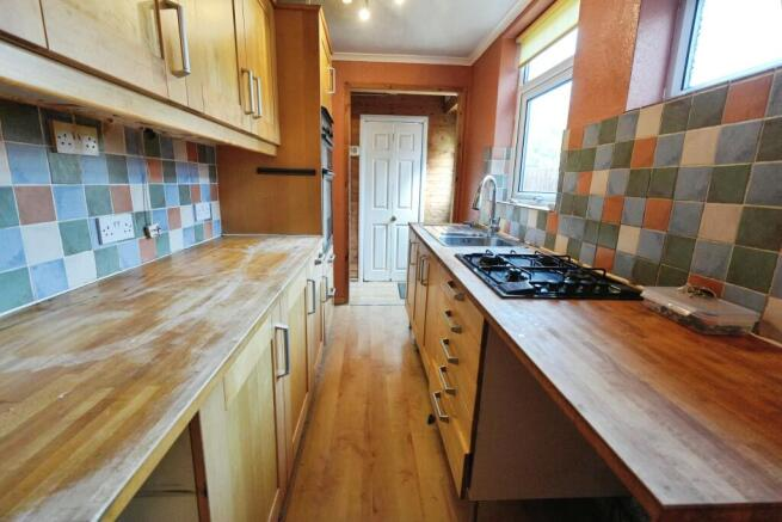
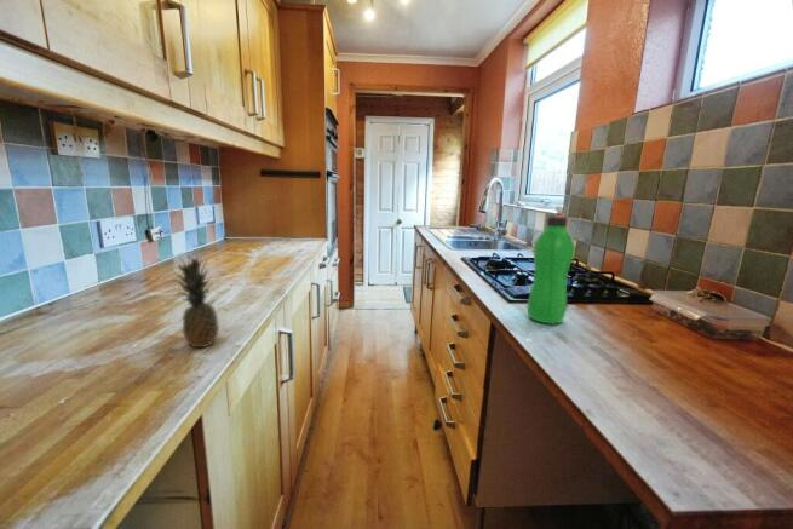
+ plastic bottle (551, 269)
+ fruit (196, 299)
